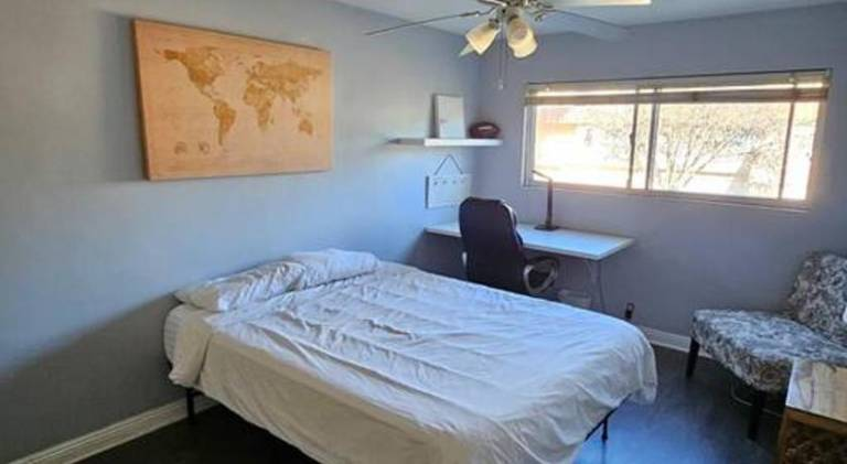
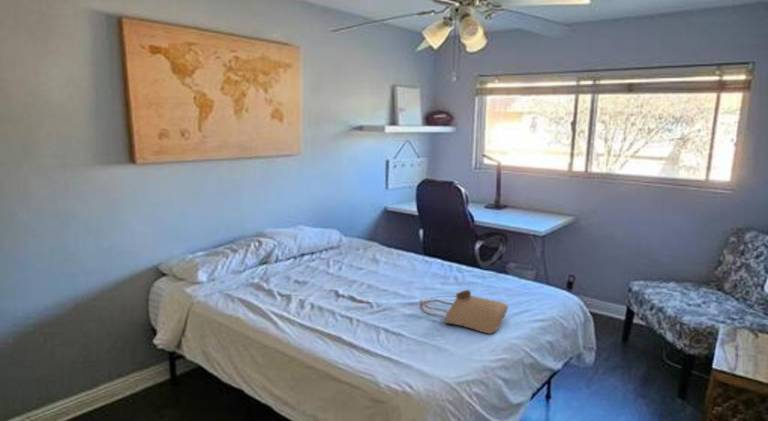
+ tote bag (459, 304)
